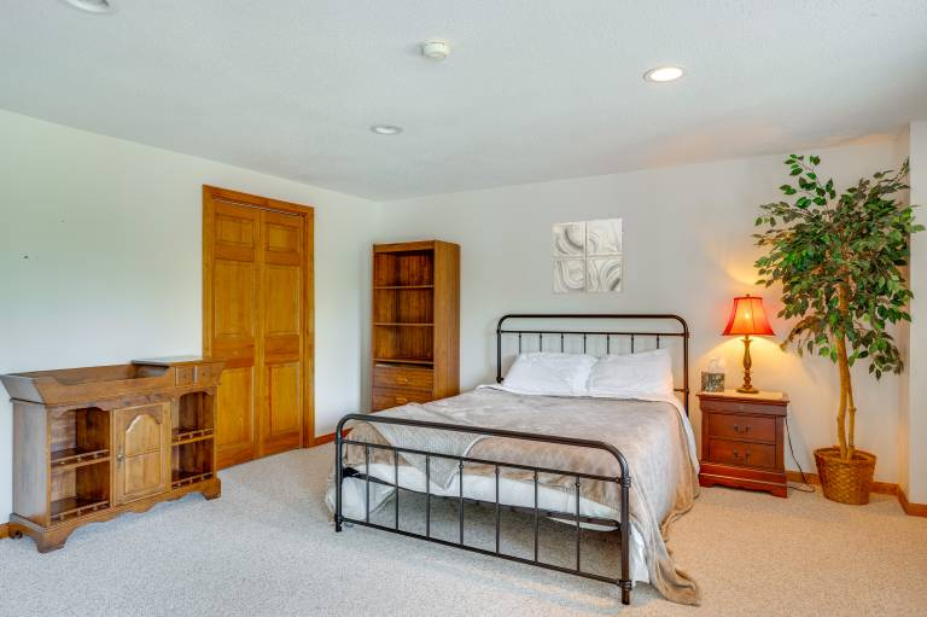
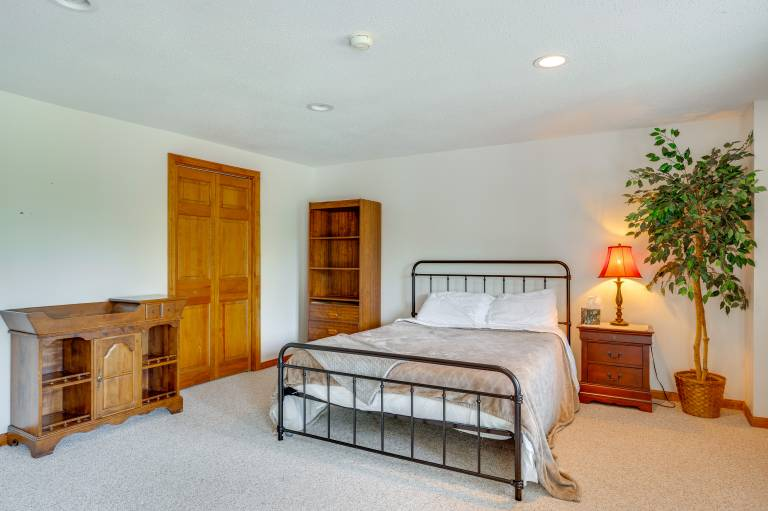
- wall art (585, 256)
